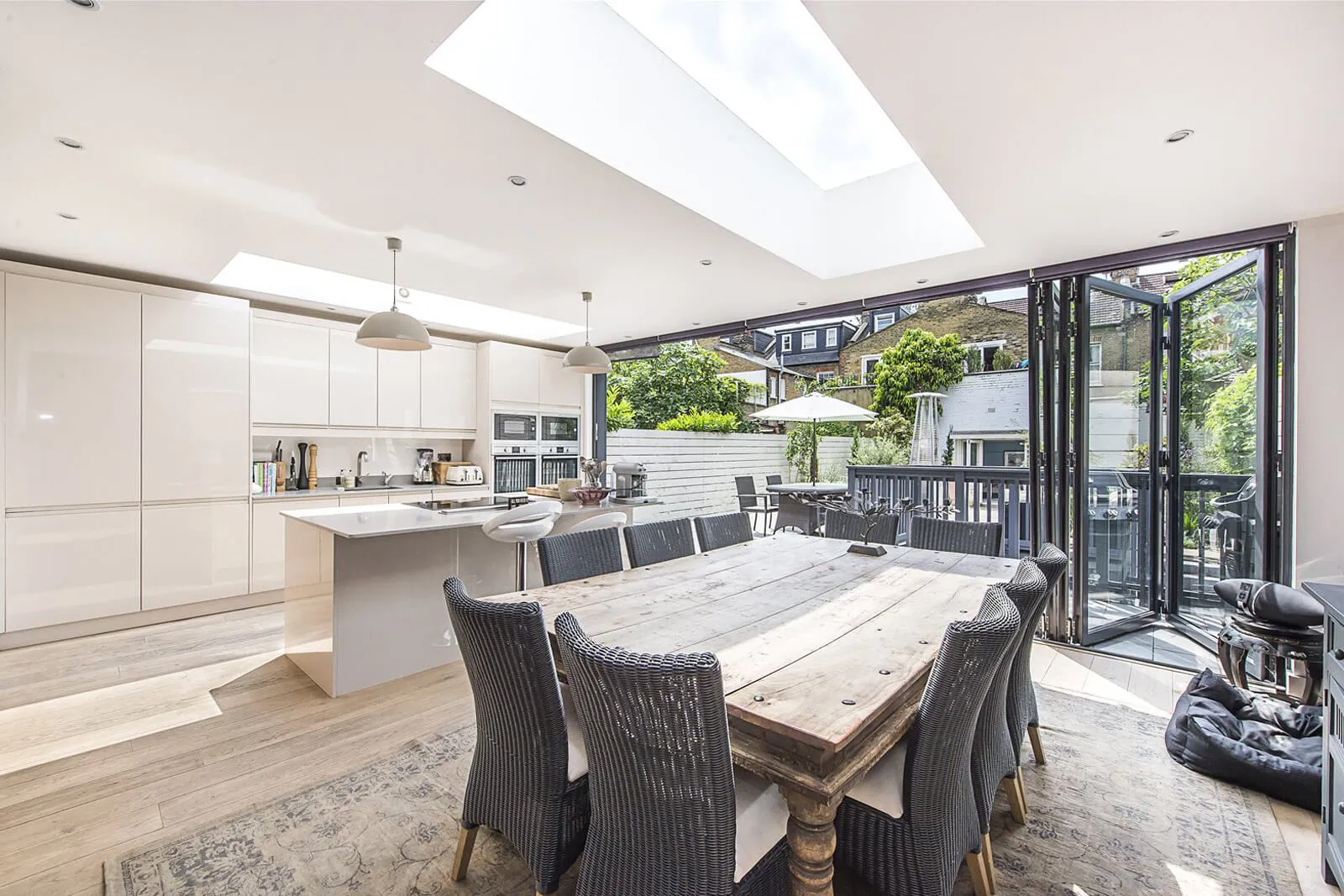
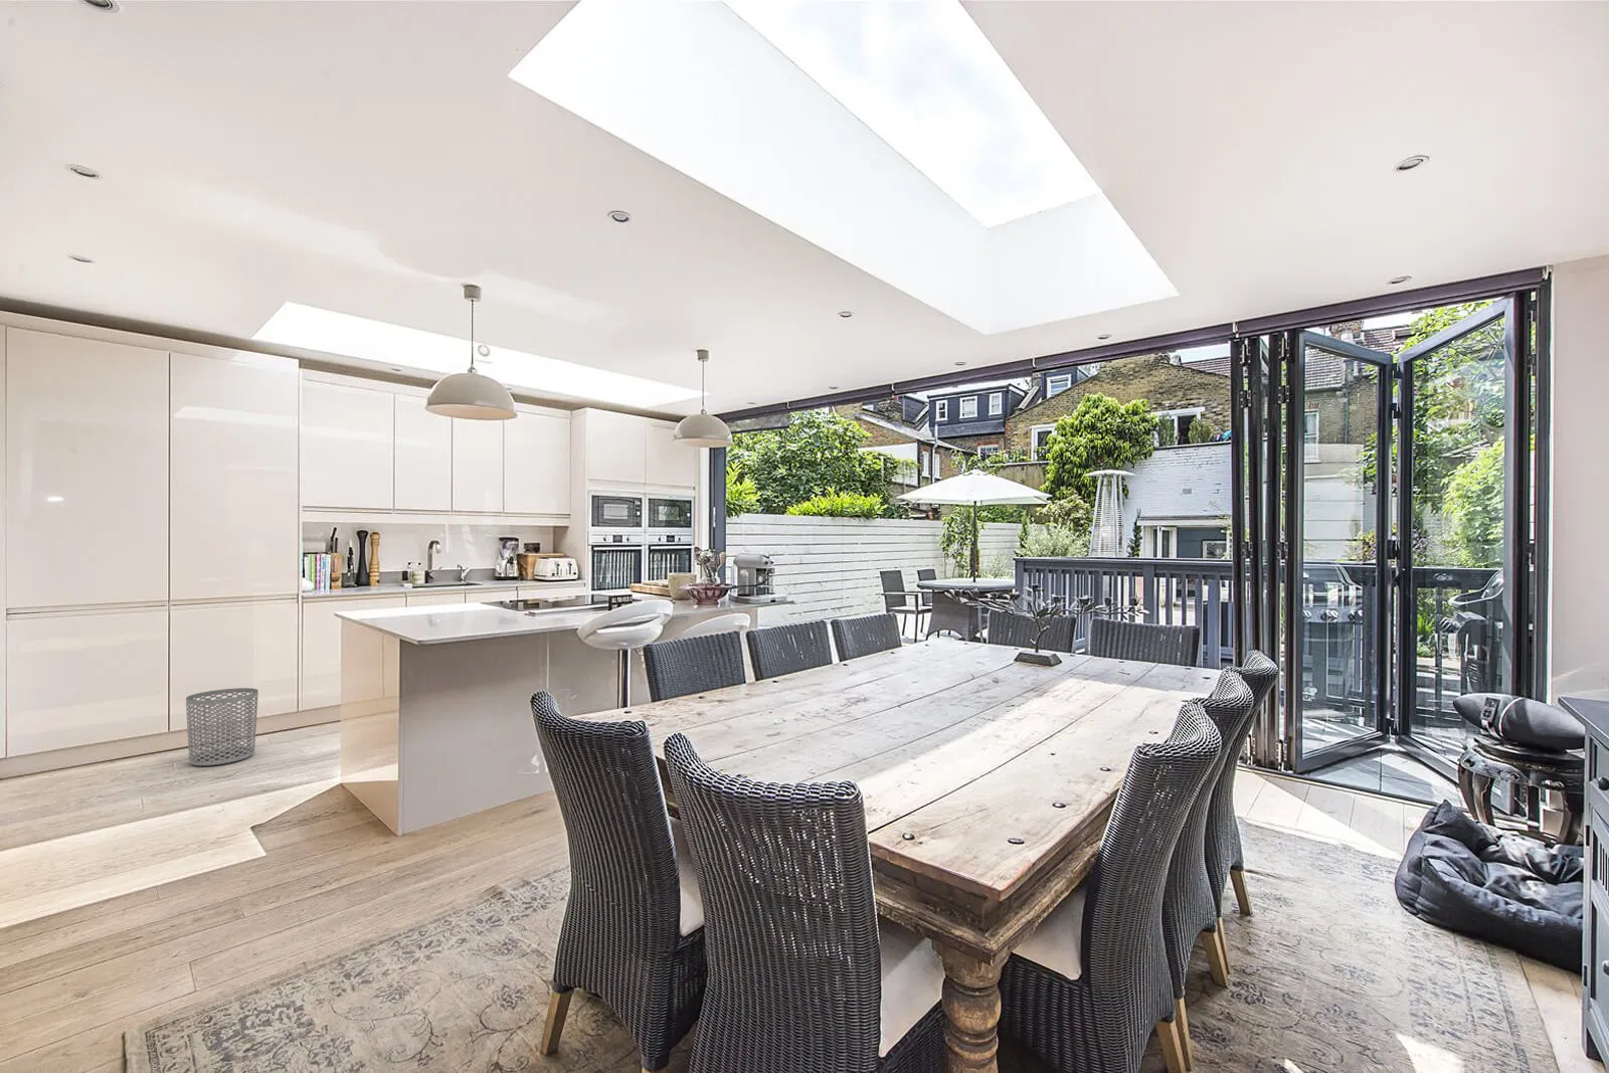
+ waste bin (223, 726)
